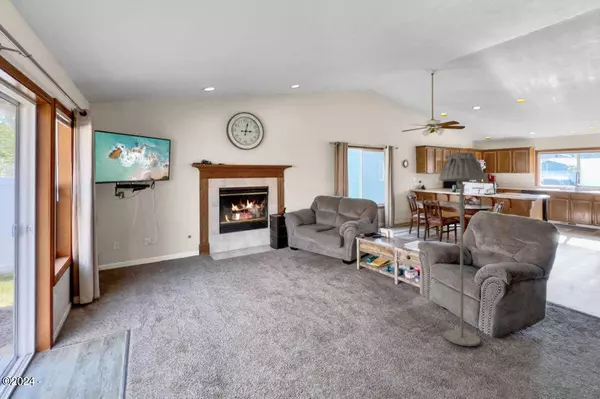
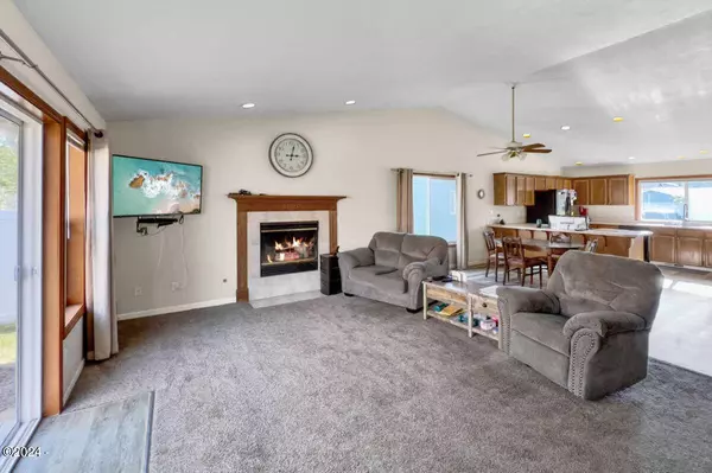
- floor lamp (461, 246)
